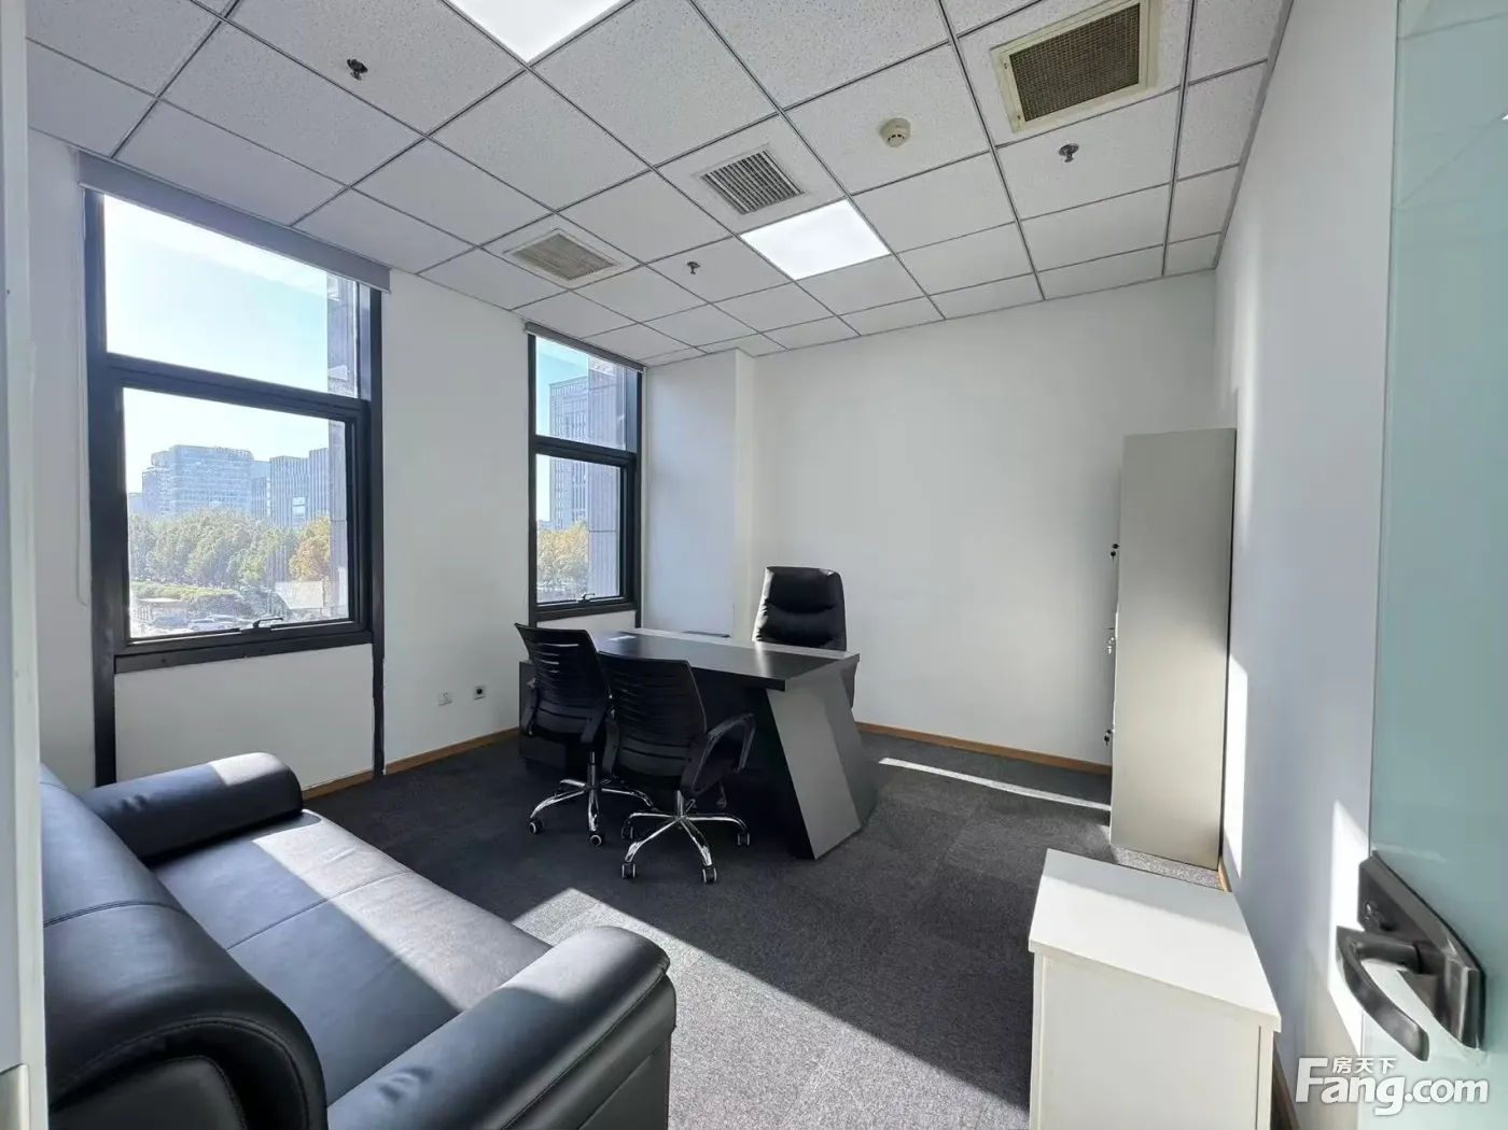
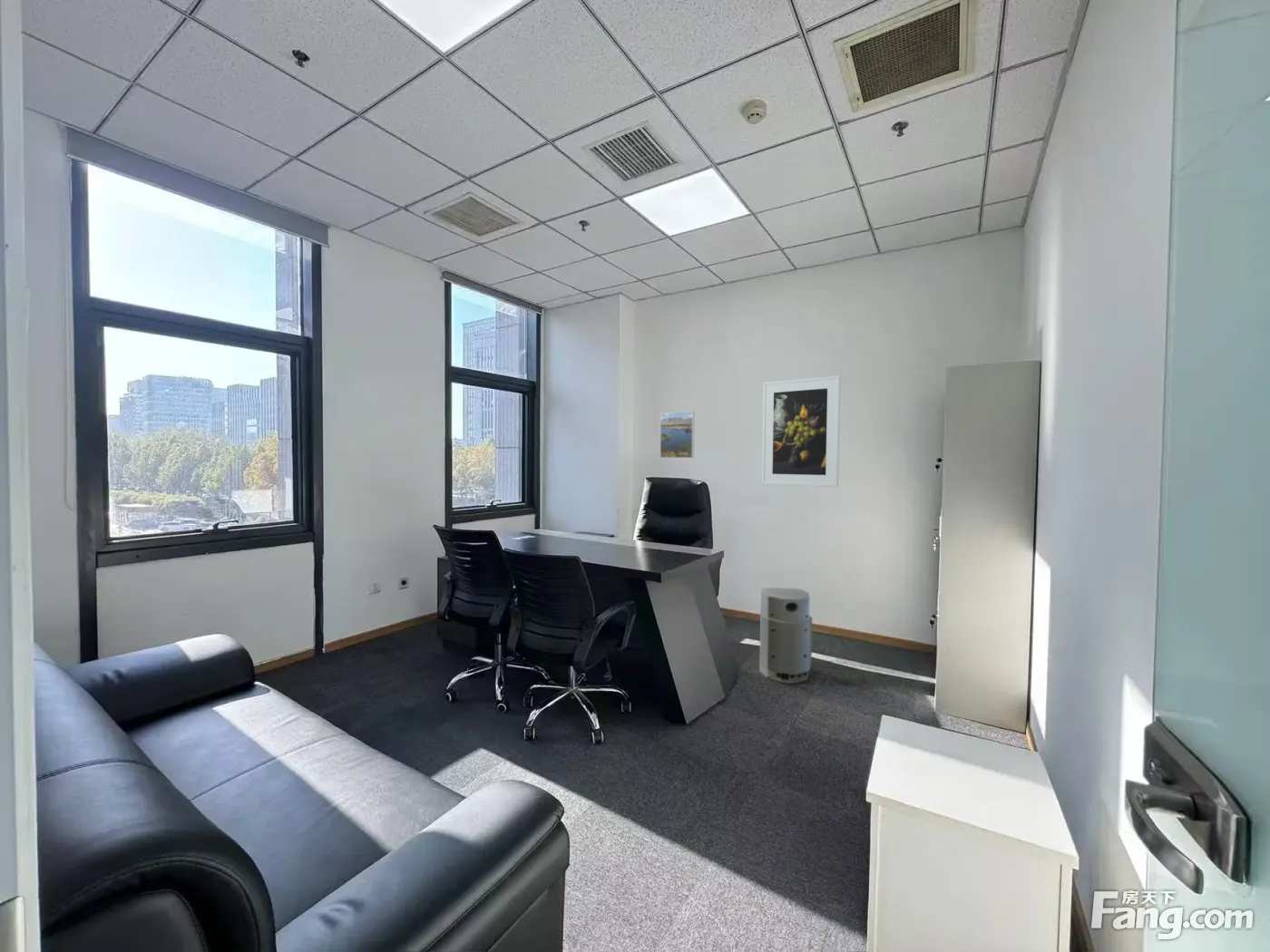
+ air purifier (785, 633)
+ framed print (677, 435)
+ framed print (799, 432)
